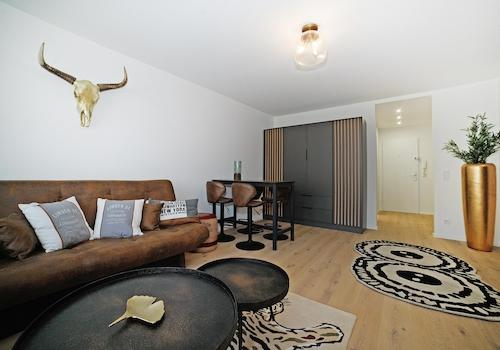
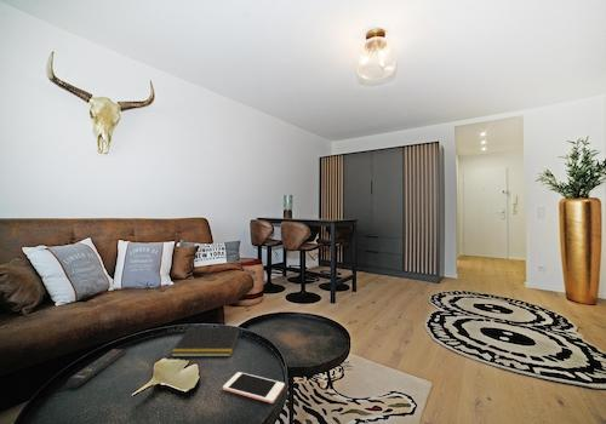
+ notepad (207, 340)
+ remote control (99, 365)
+ cell phone (253, 385)
